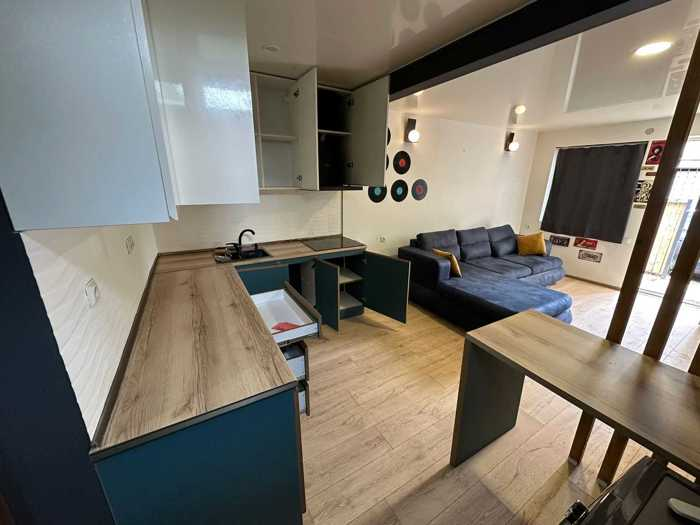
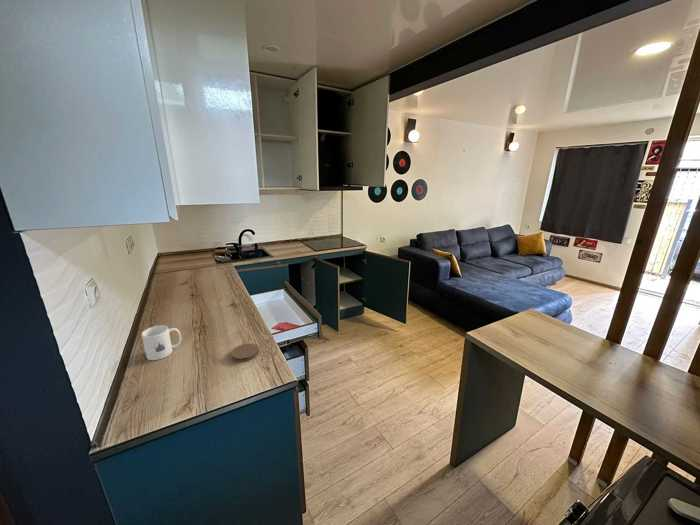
+ mug (163, 340)
+ coaster (245, 352)
